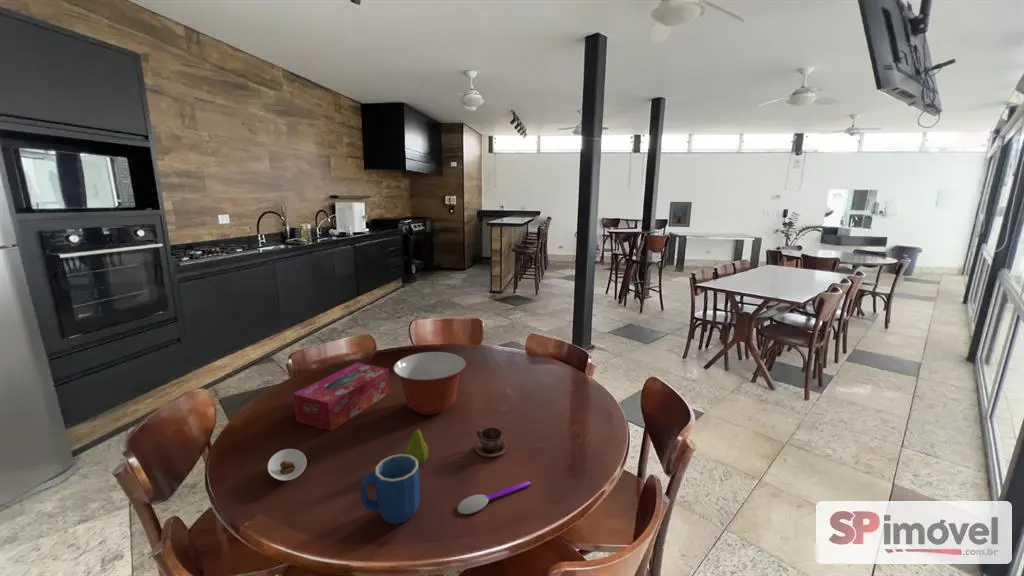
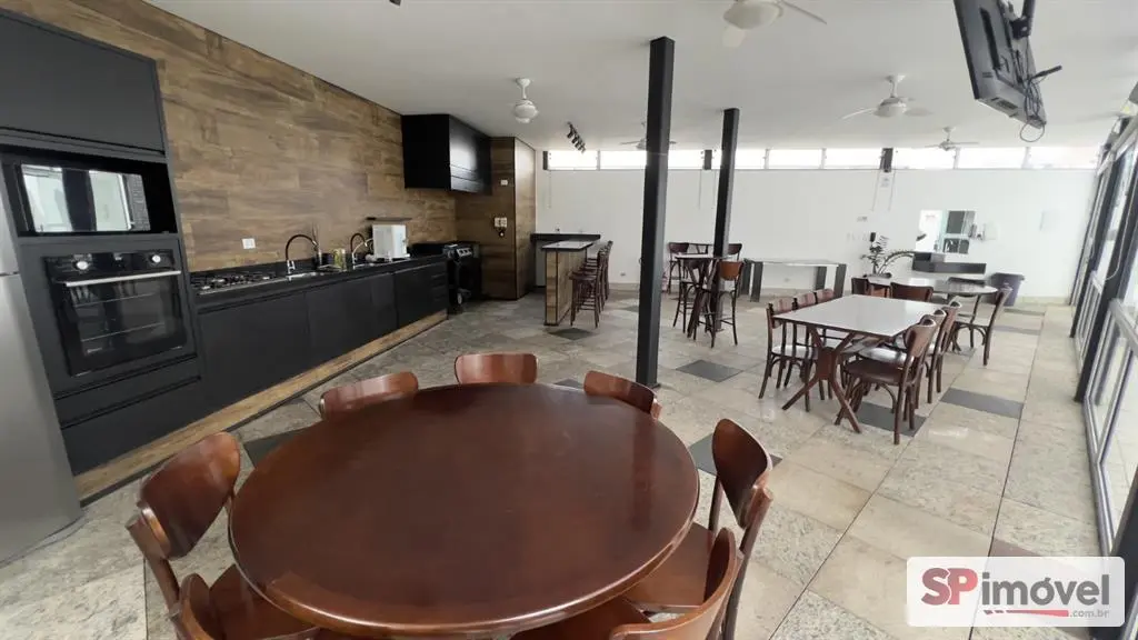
- fruit (416, 442)
- saucer (287, 467)
- picture frame (679, 214)
- mug (393, 490)
- cup (490, 440)
- spoon (495, 494)
- mixing bowl (430, 385)
- tissue box (345, 393)
